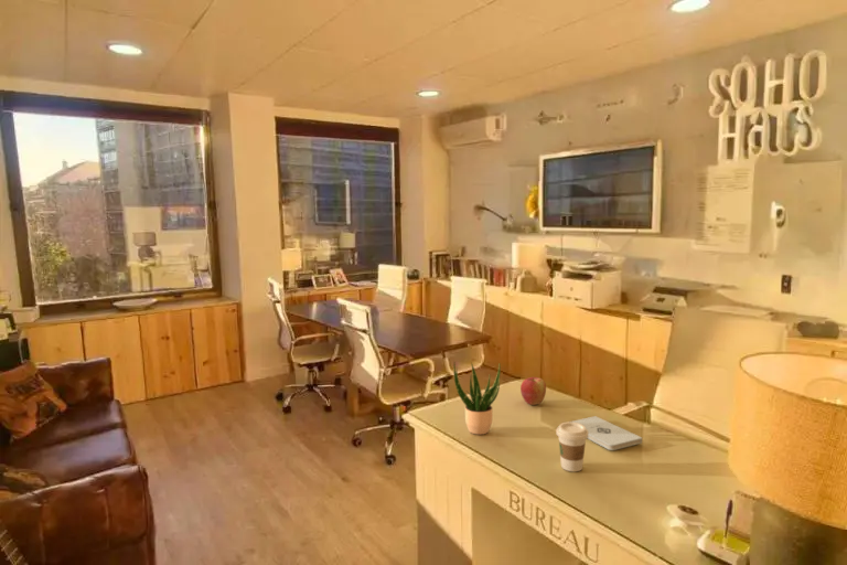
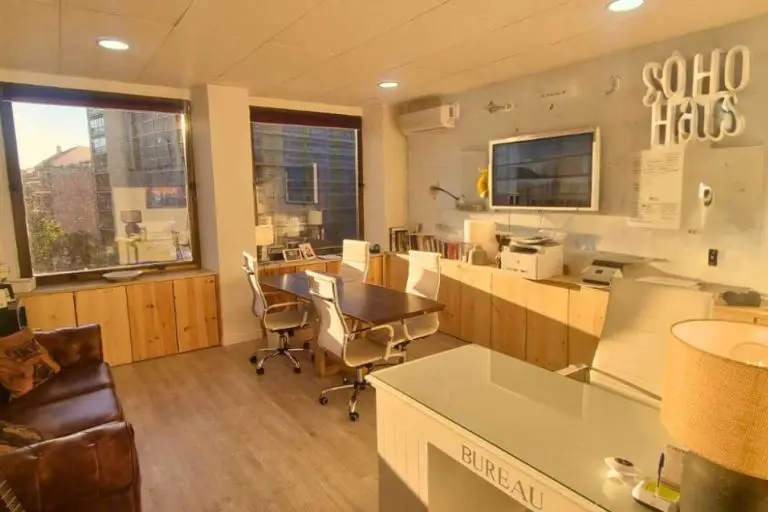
- coffee cup (571, 447)
- notepad (602, 431)
- potted plant (476, 394)
- apple (533, 390)
